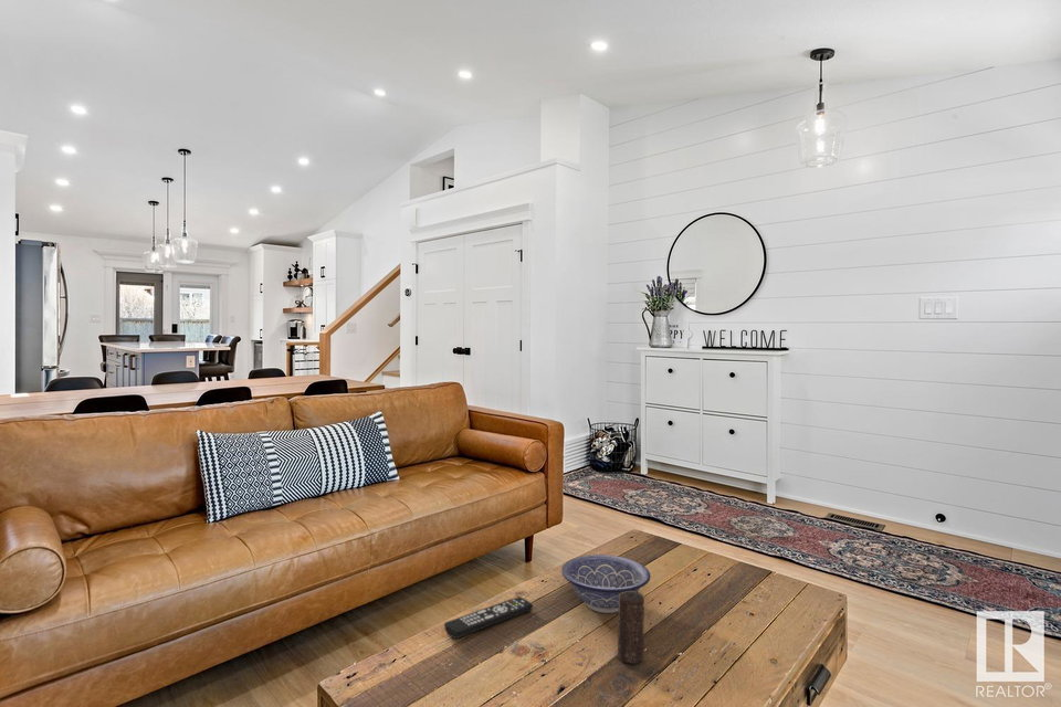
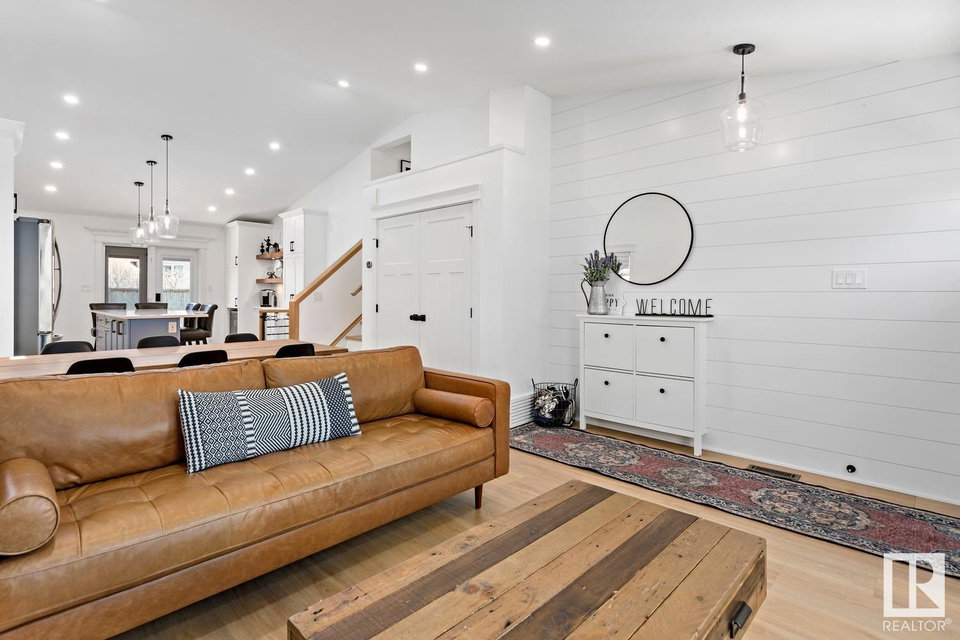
- decorative bowl (605, 587)
- remote control (490, 616)
- candle (630, 626)
